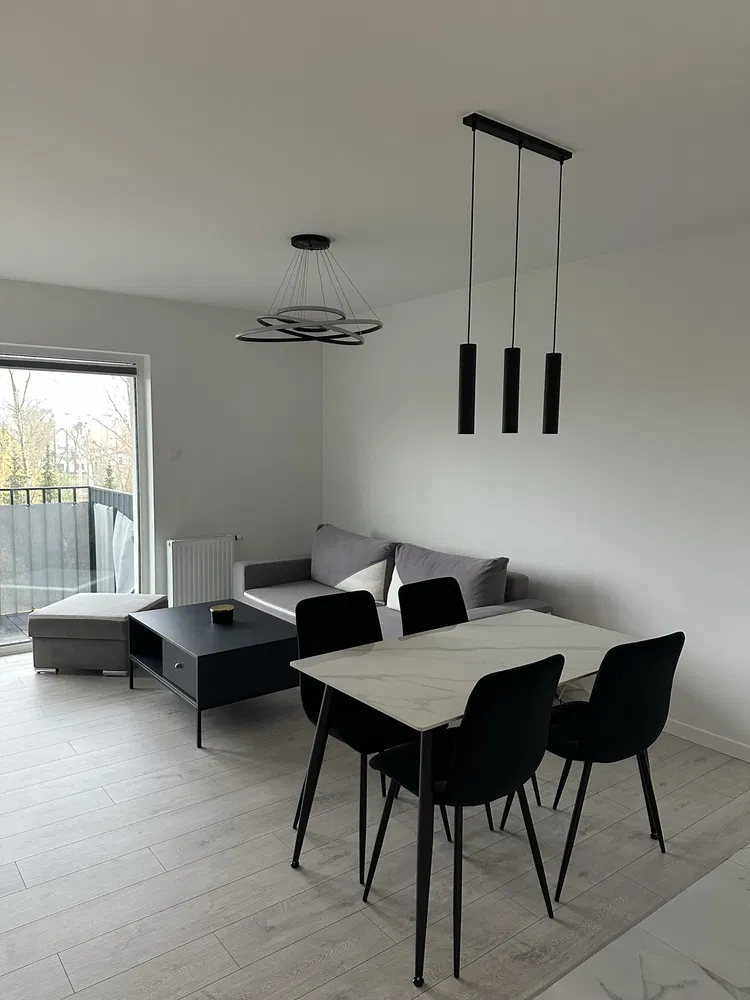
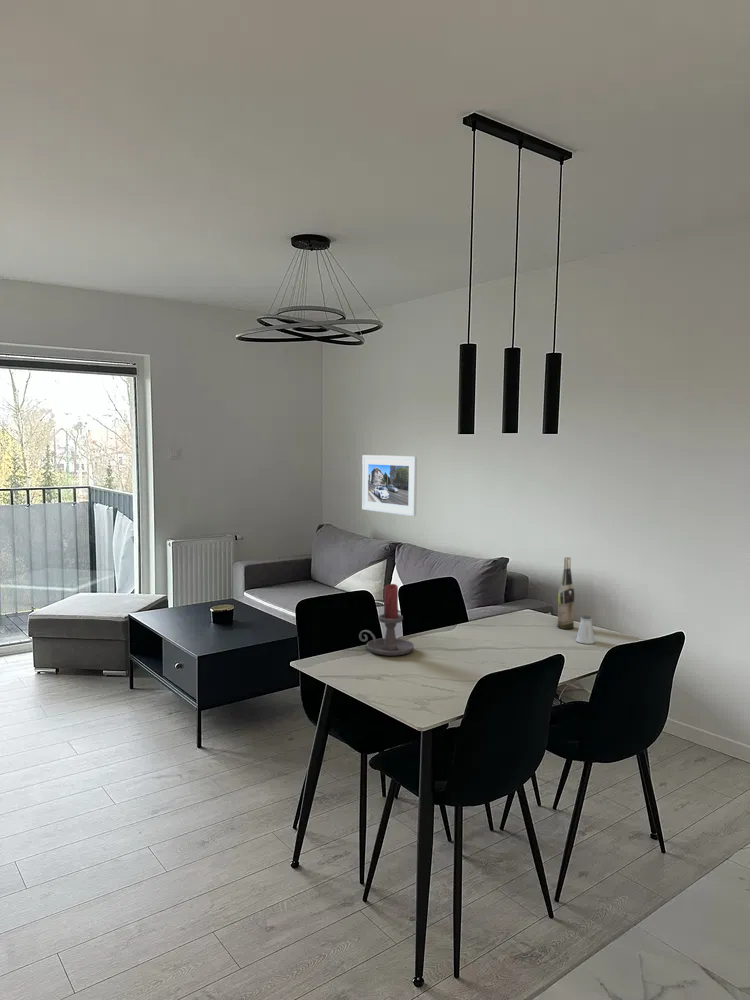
+ candle holder (384, 616)
+ saltshaker (585, 628)
+ wine bottle (566, 592)
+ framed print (388, 484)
